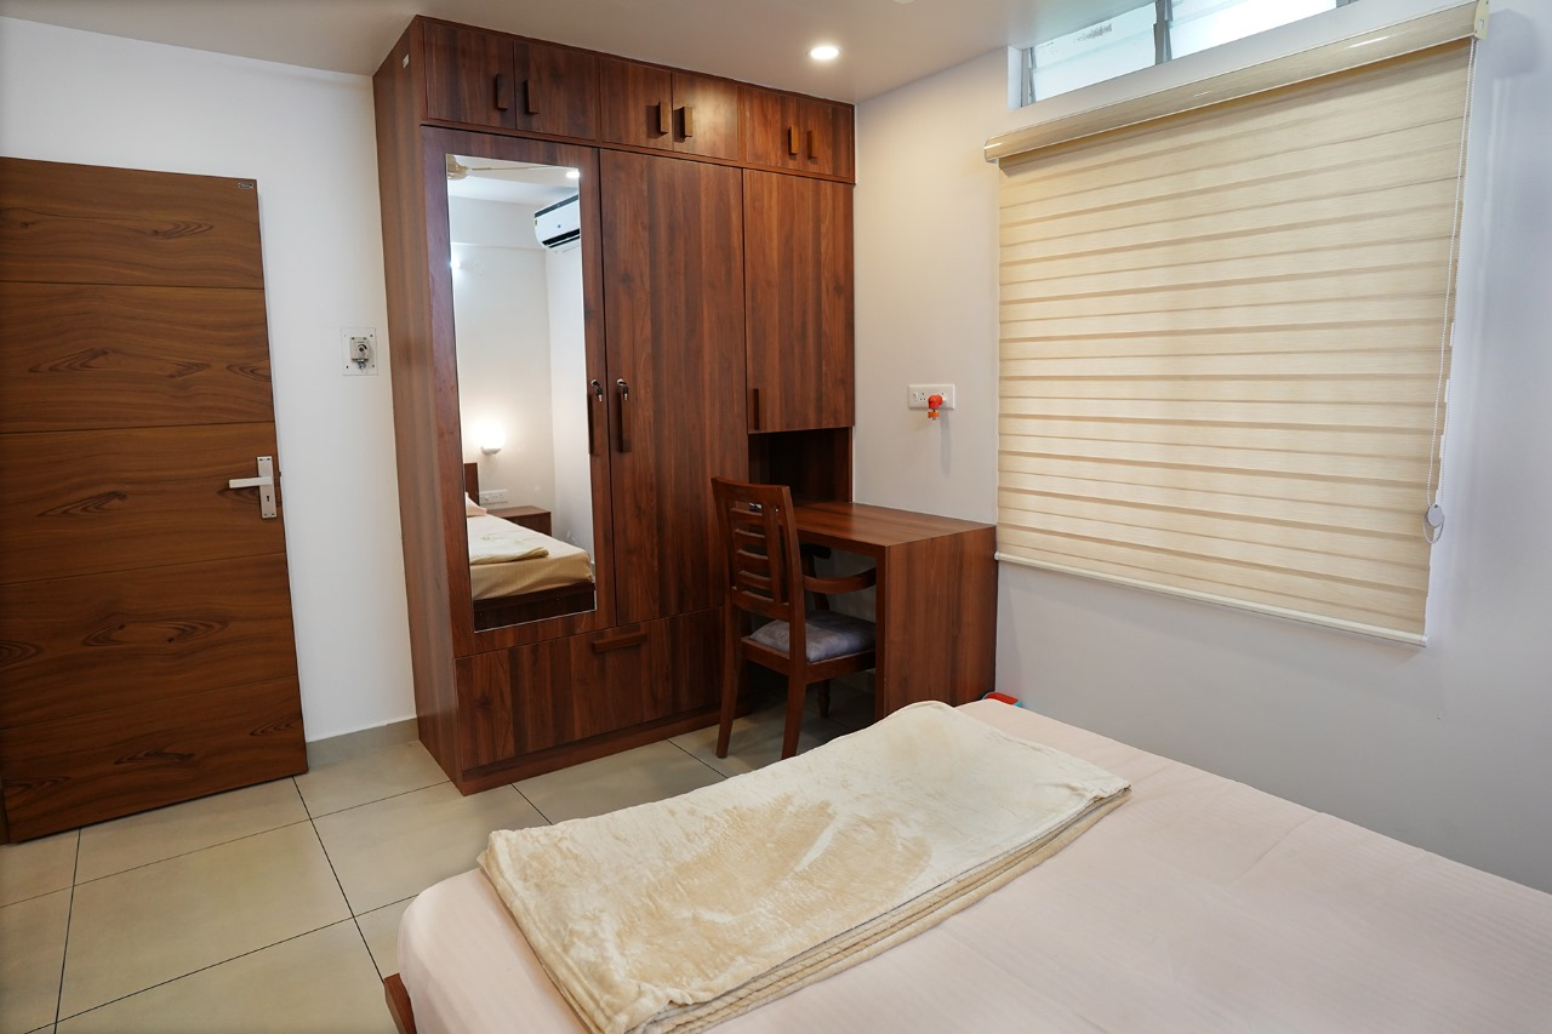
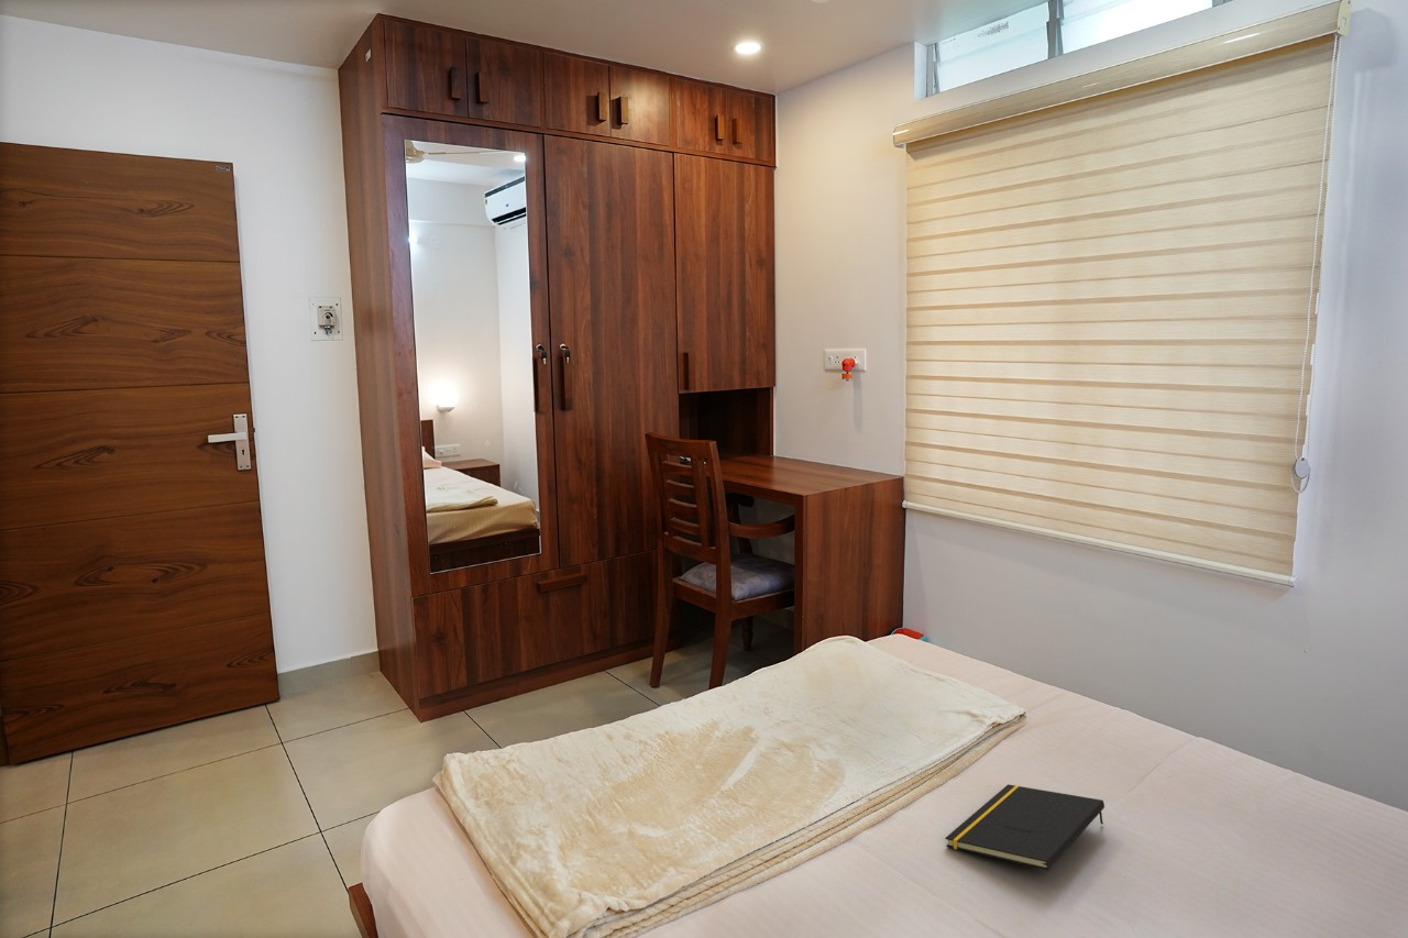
+ notepad (1025, 823)
